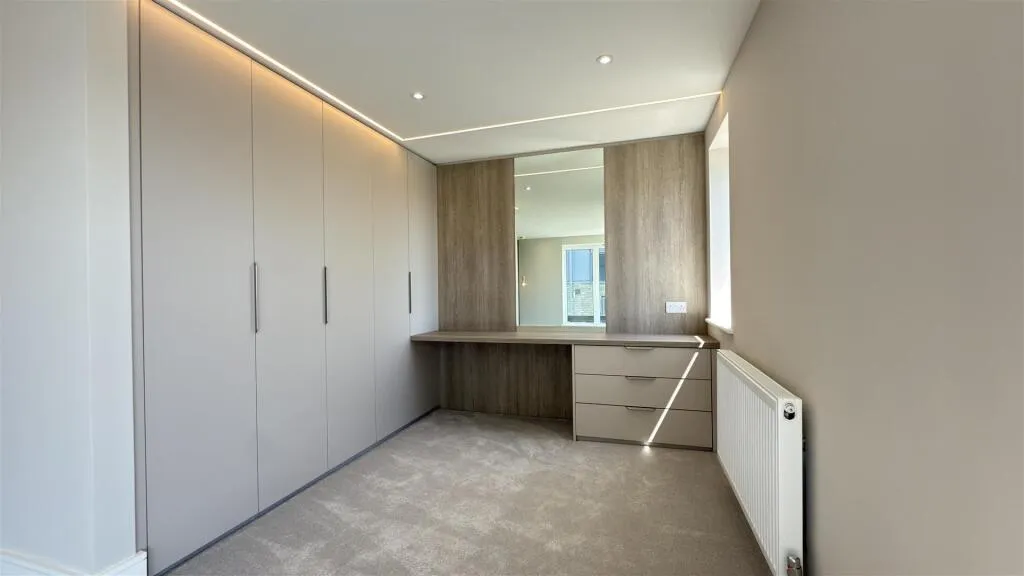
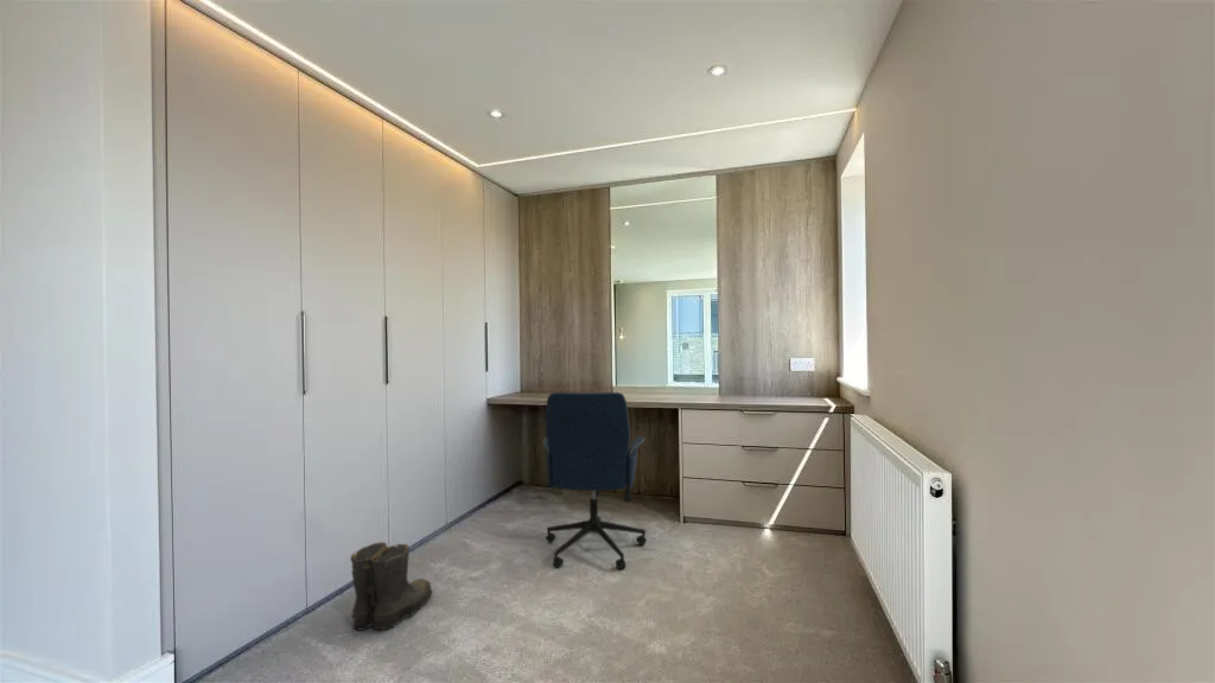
+ office chair (592, 468)
+ boots (393, 576)
